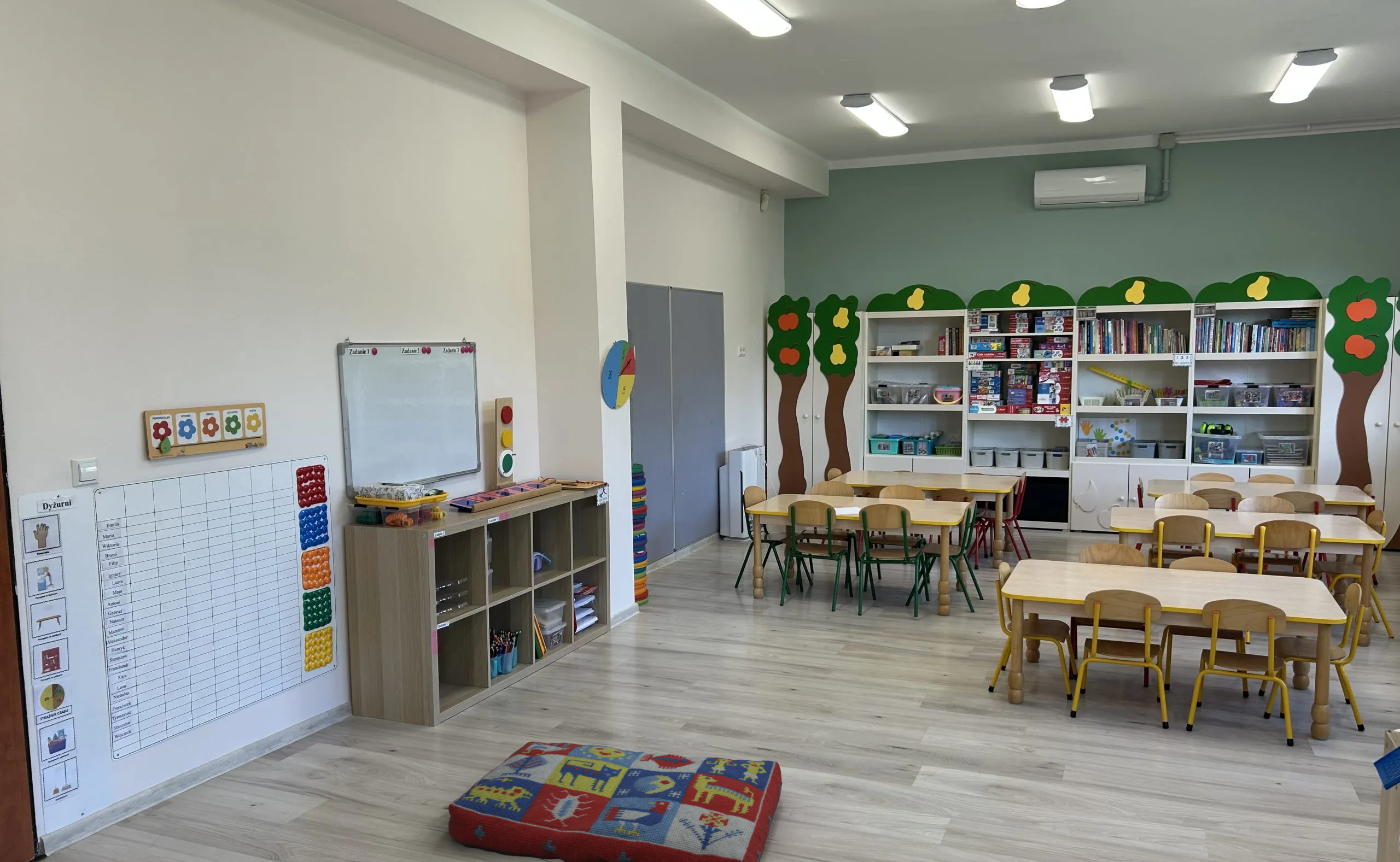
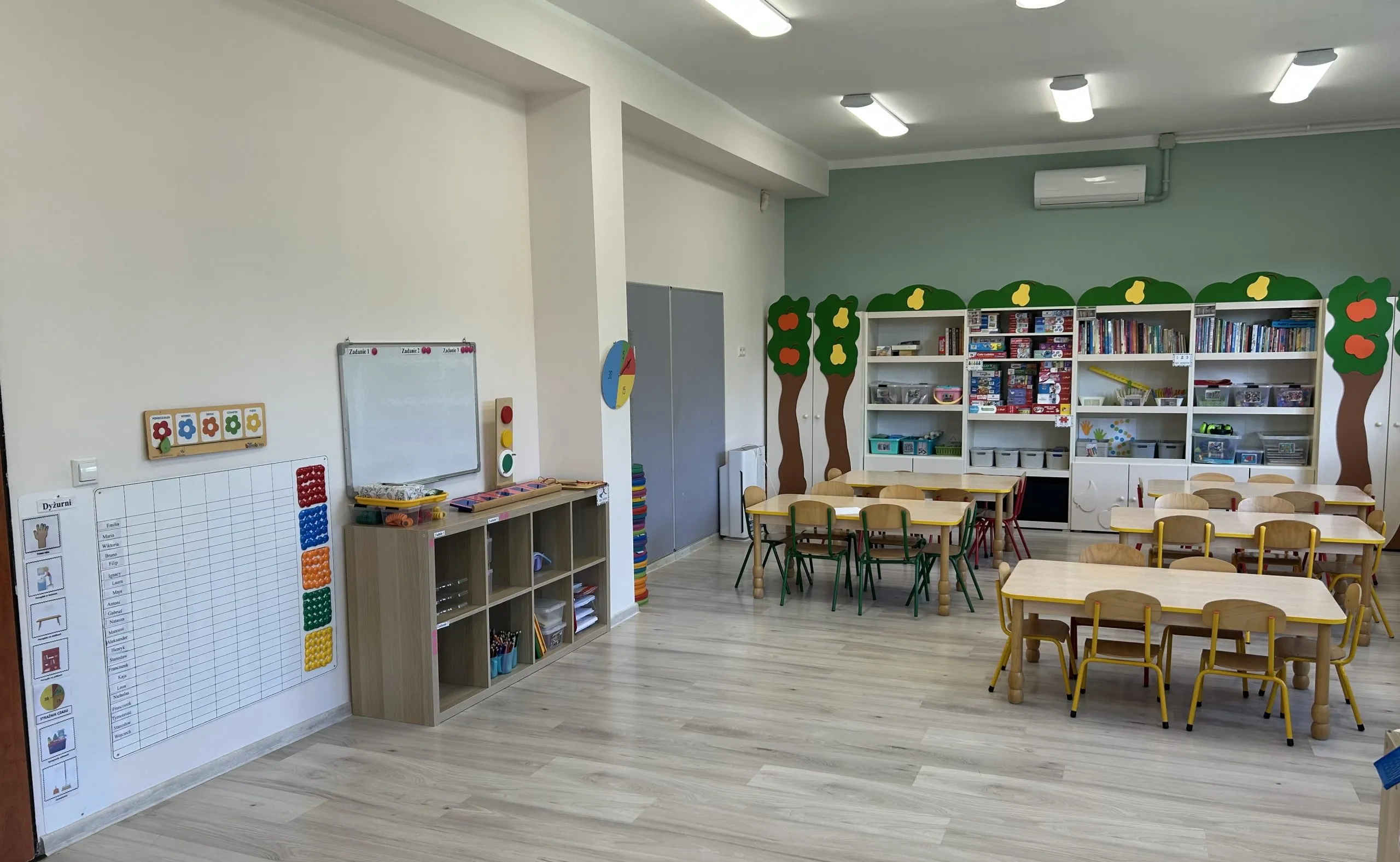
- play mat (621, 796)
